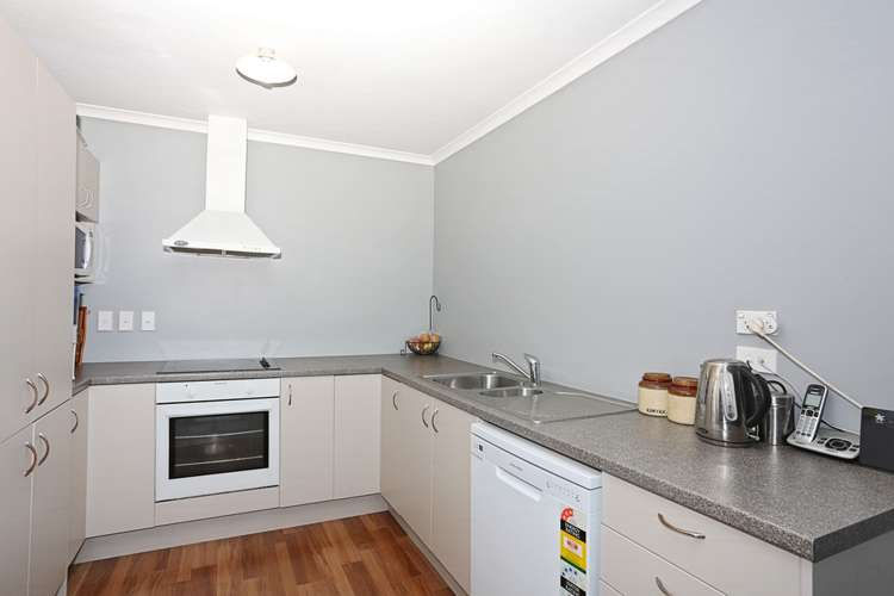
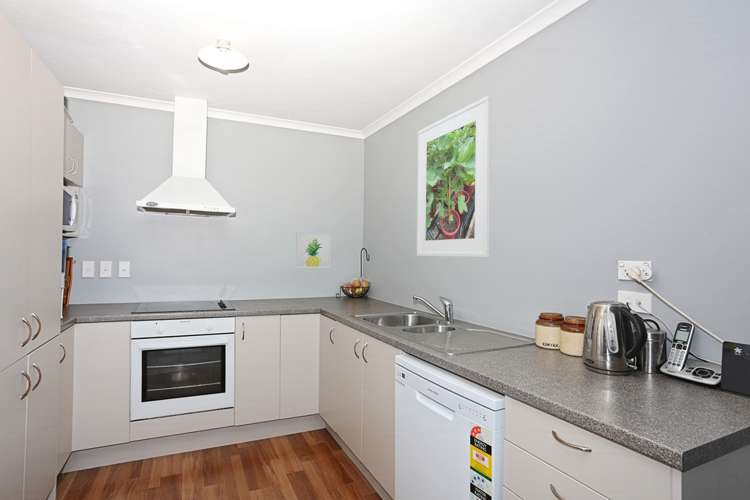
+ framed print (449, 186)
+ wall art (313, 250)
